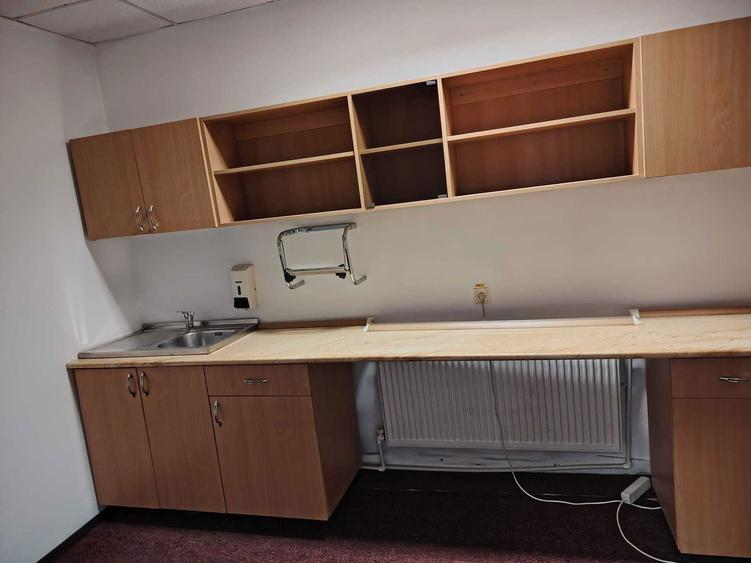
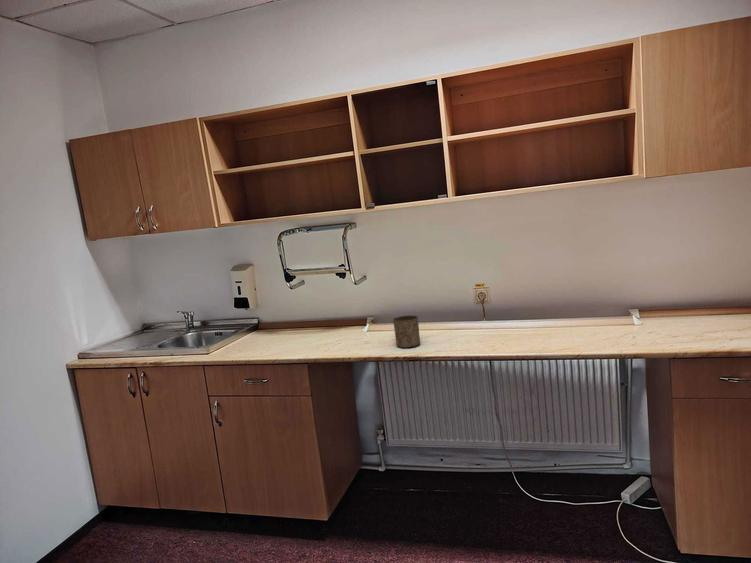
+ cup (406, 331)
